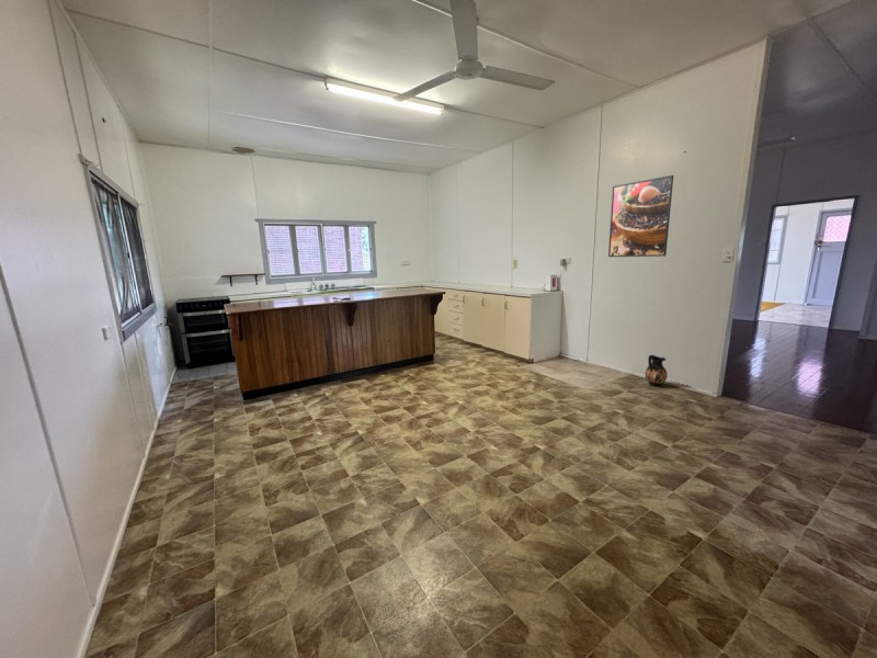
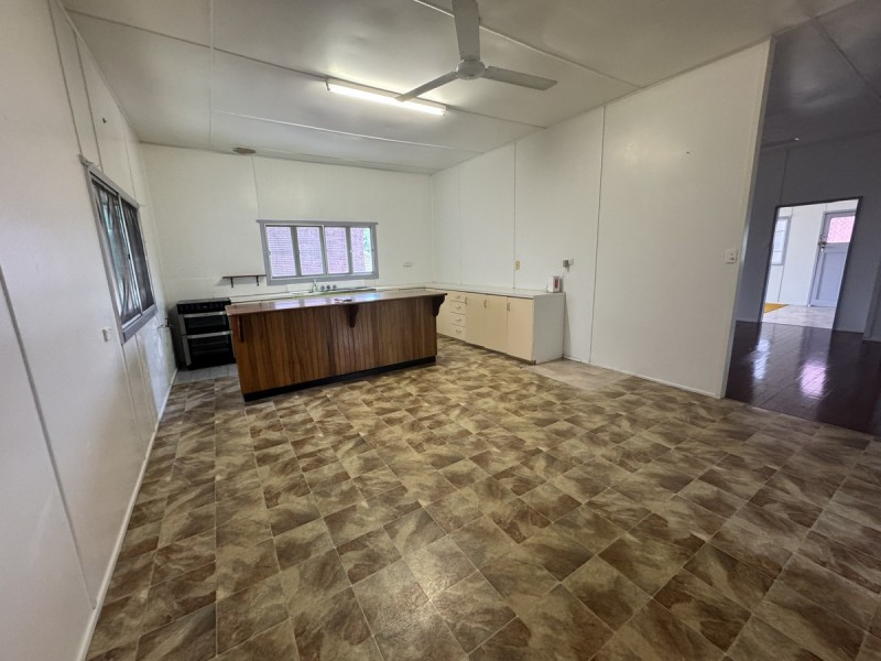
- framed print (638, 219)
- ceramic jug (656, 371)
